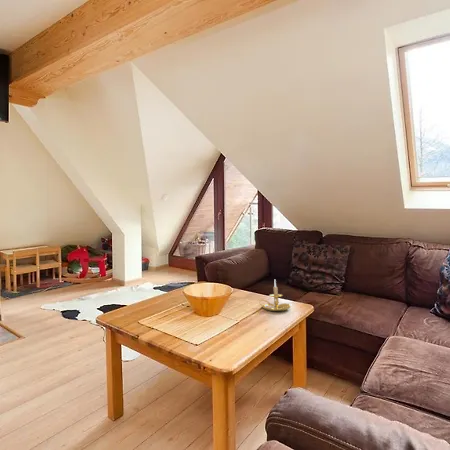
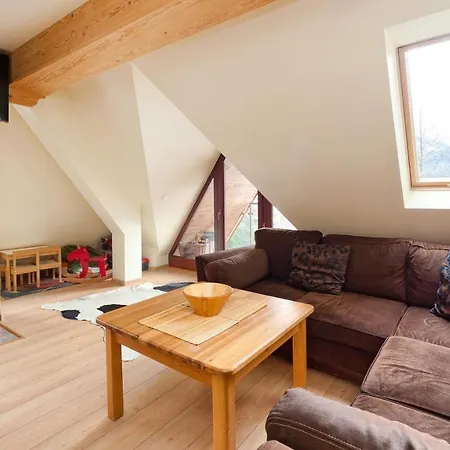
- candle holder (273, 294)
